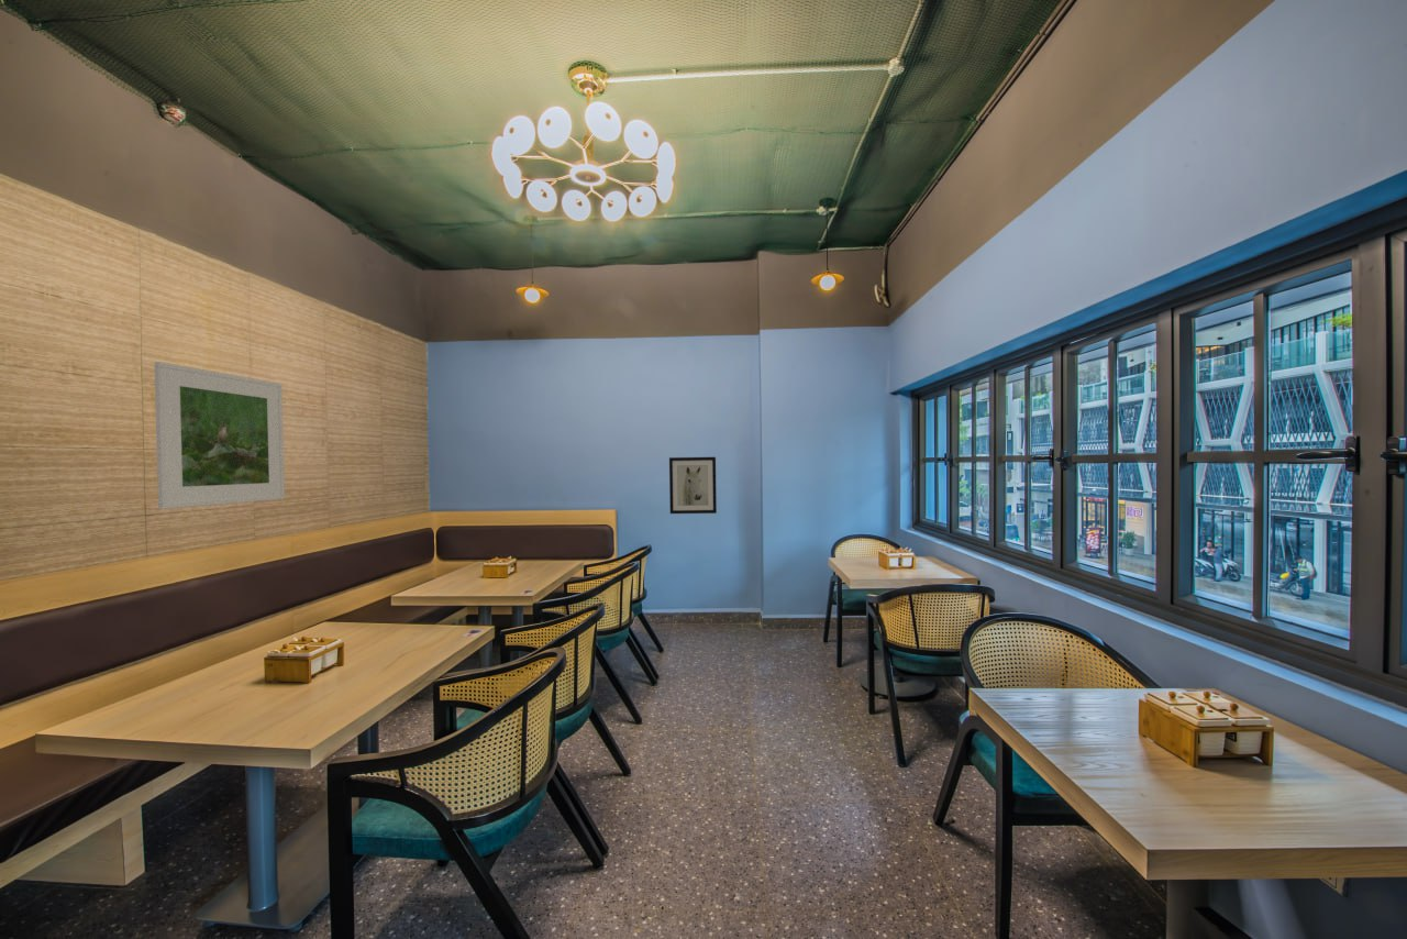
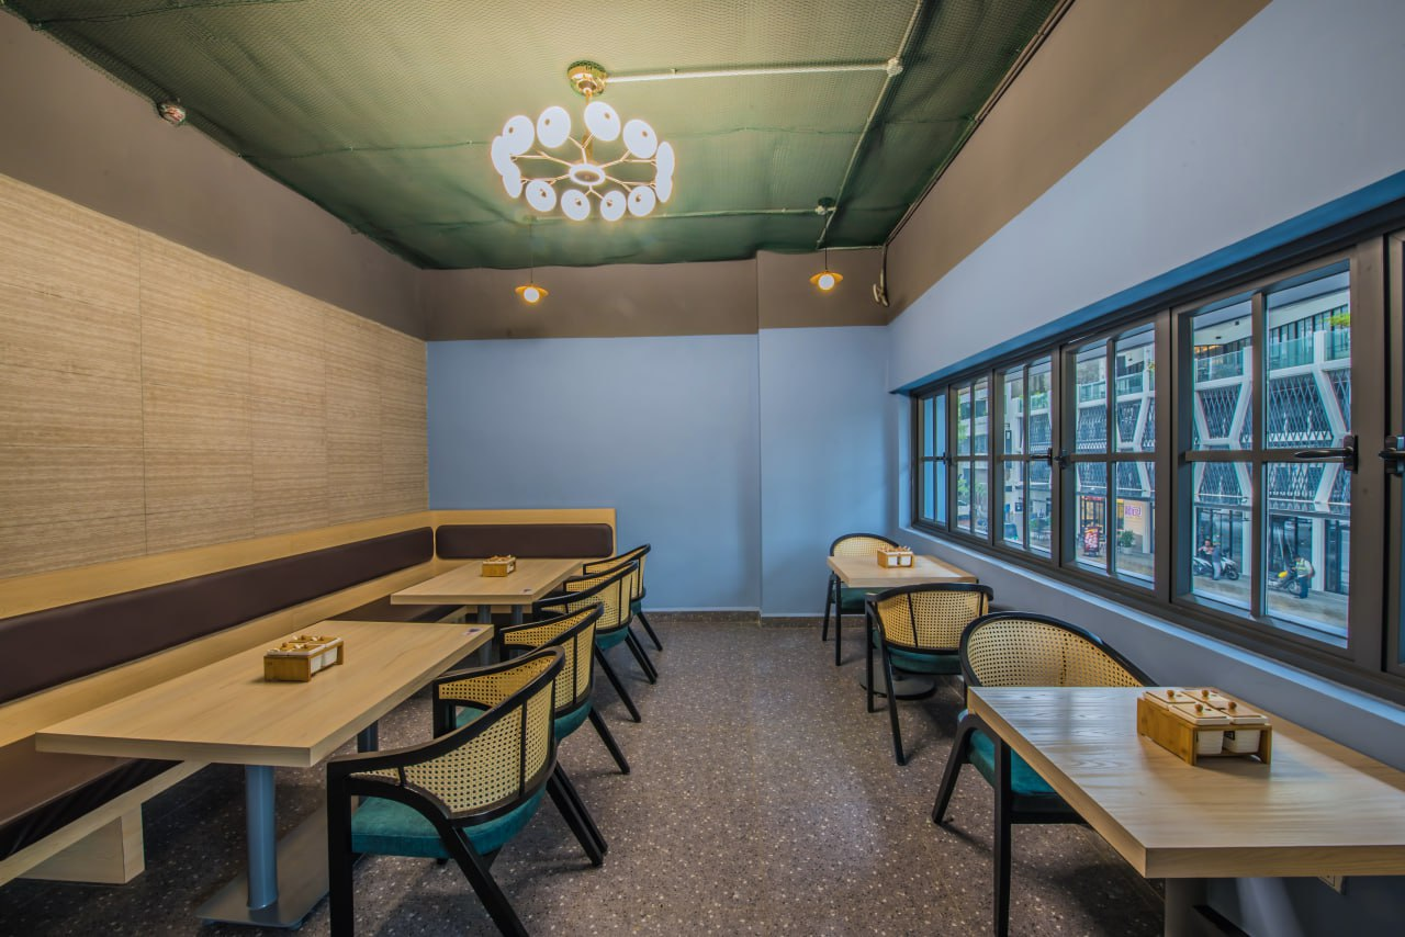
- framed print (226, 439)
- wall art (693, 485)
